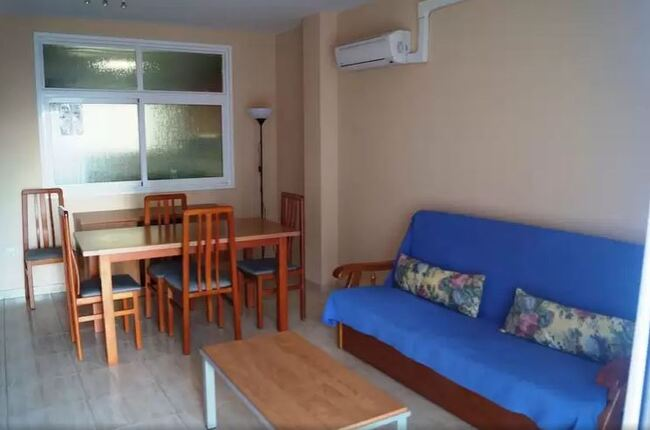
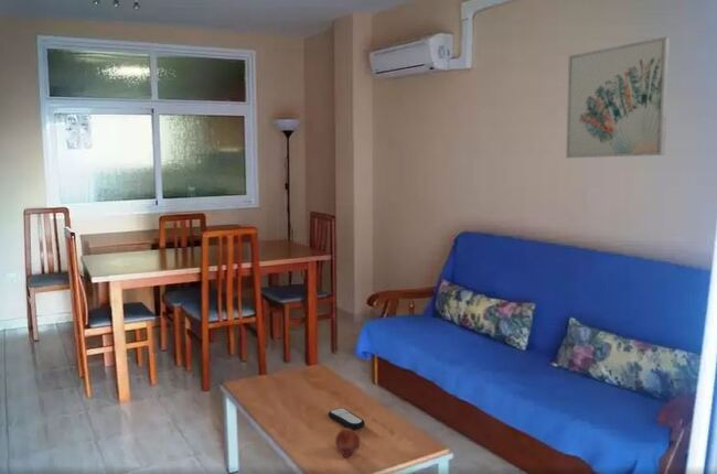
+ wall art (613, 101)
+ fruit (347, 441)
+ remote control (346, 418)
